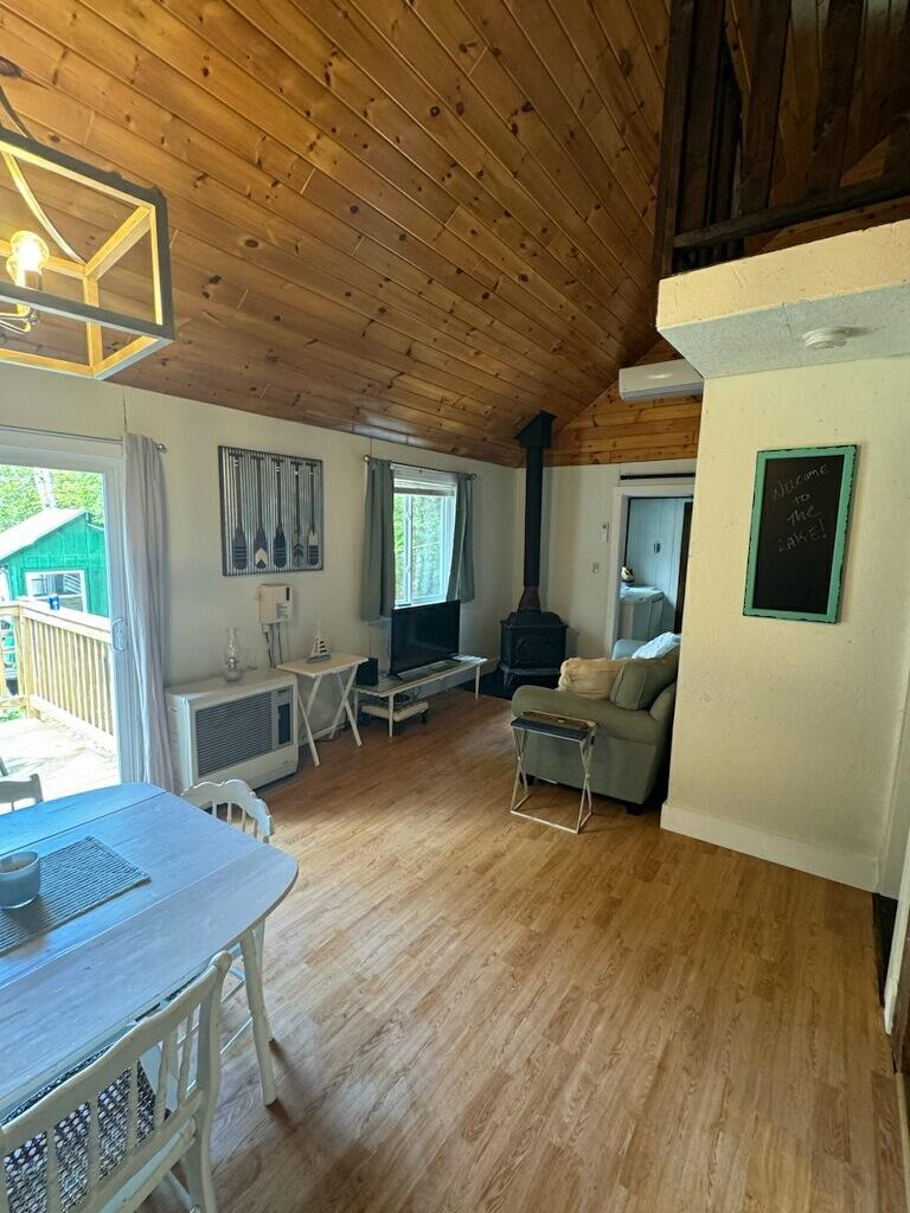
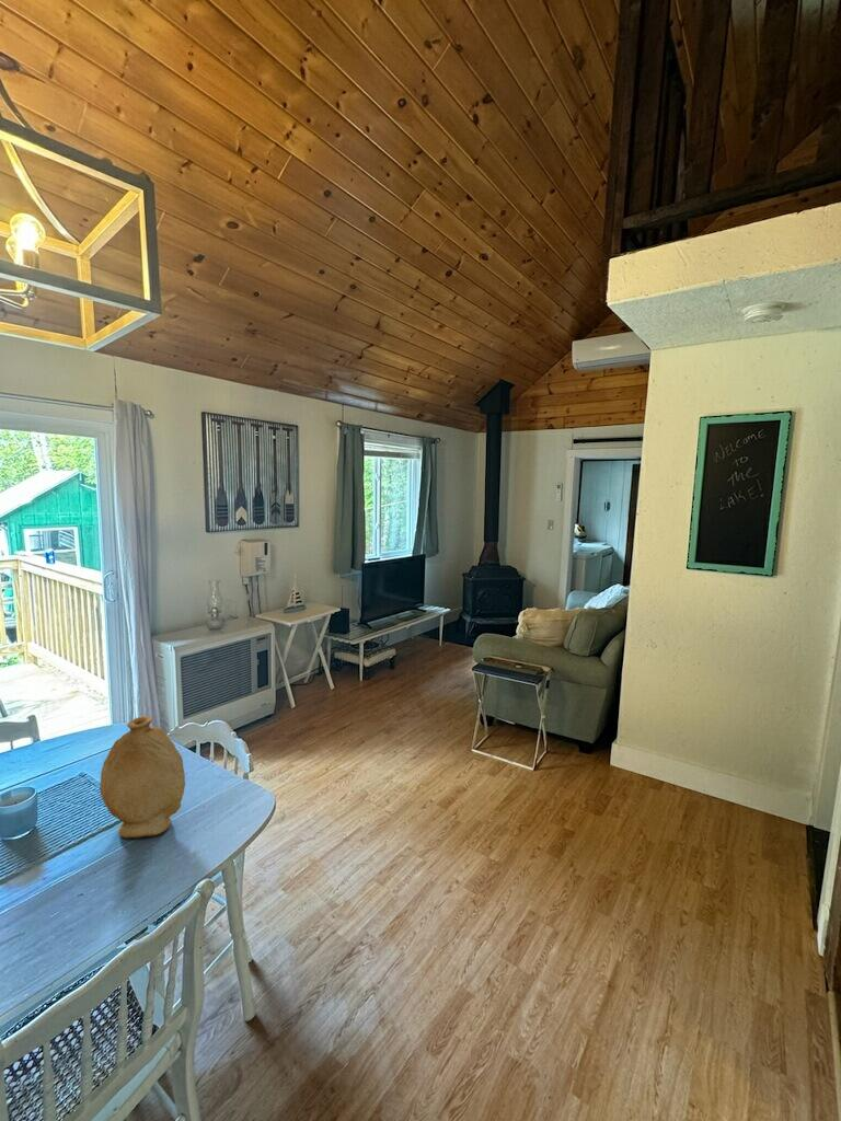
+ vase (142, 774)
